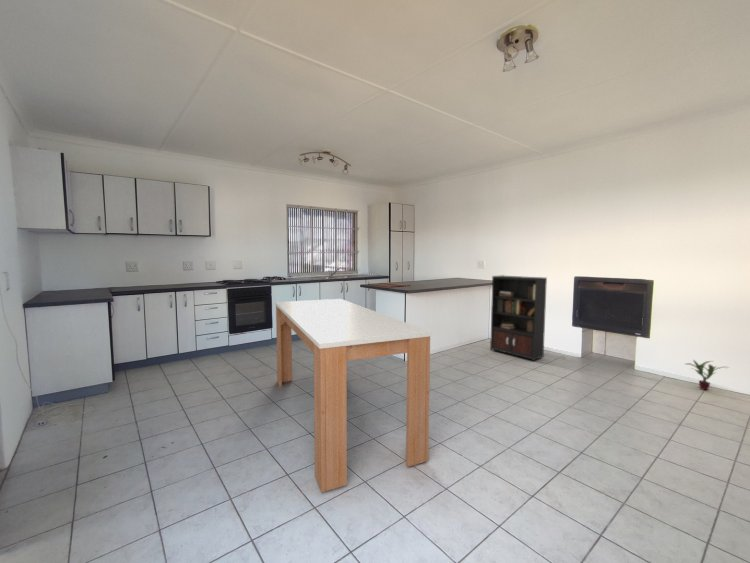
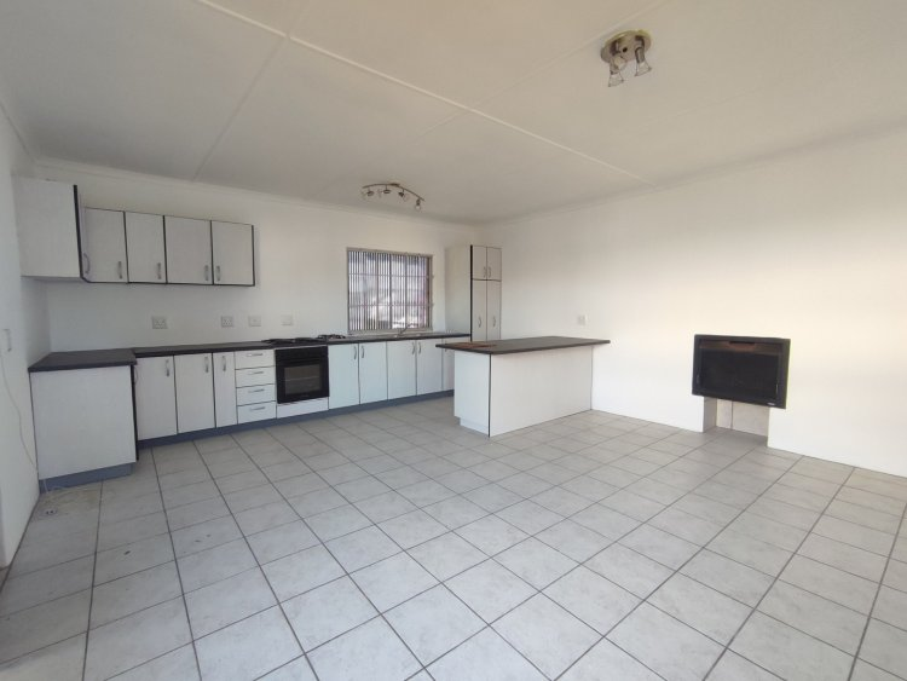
- bookcase (527, 315)
- potted plant (704, 376)
- dining table (334, 363)
